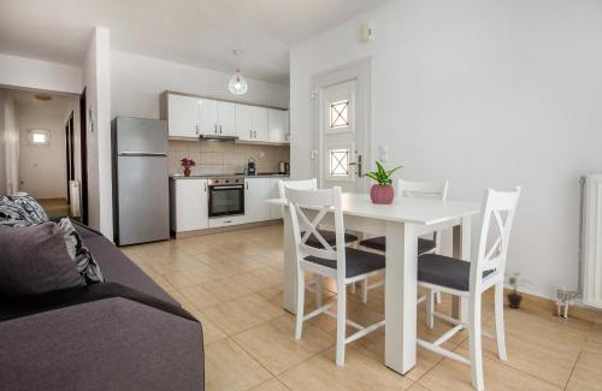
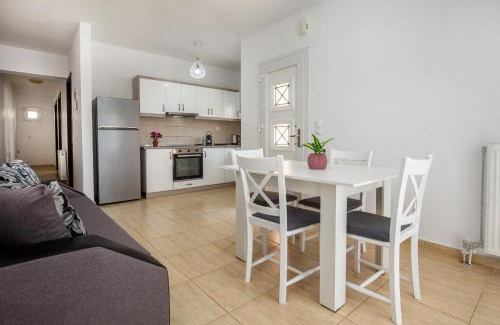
- potted plant (513, 290)
